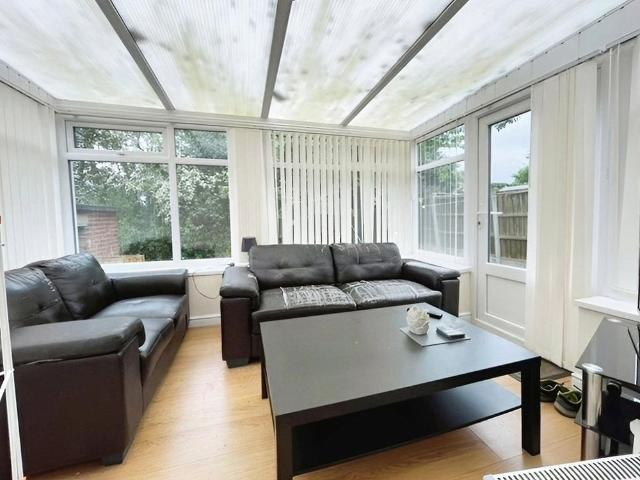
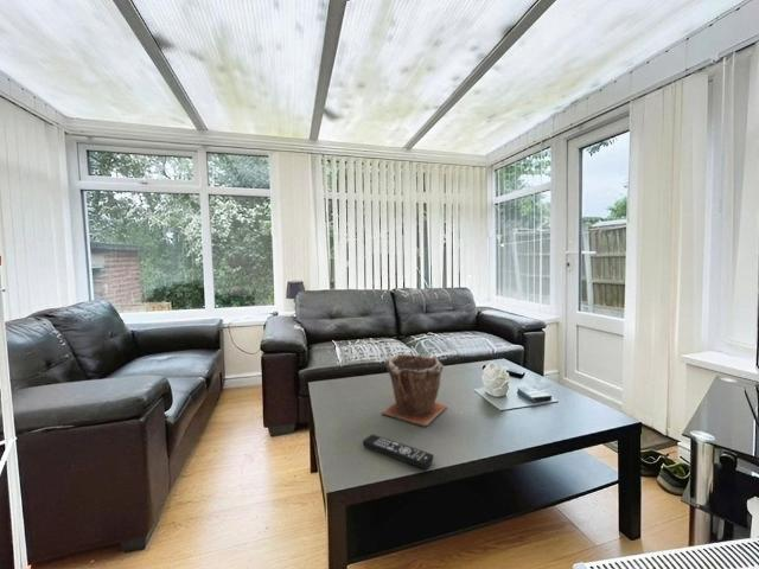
+ plant pot (414, 384)
+ remote control (396, 450)
